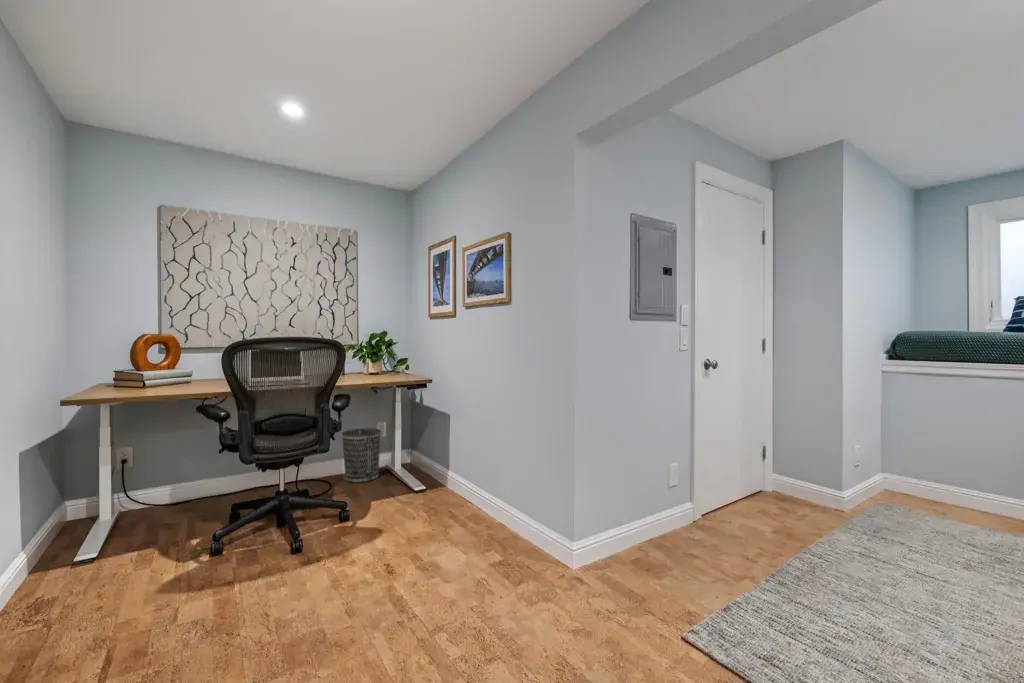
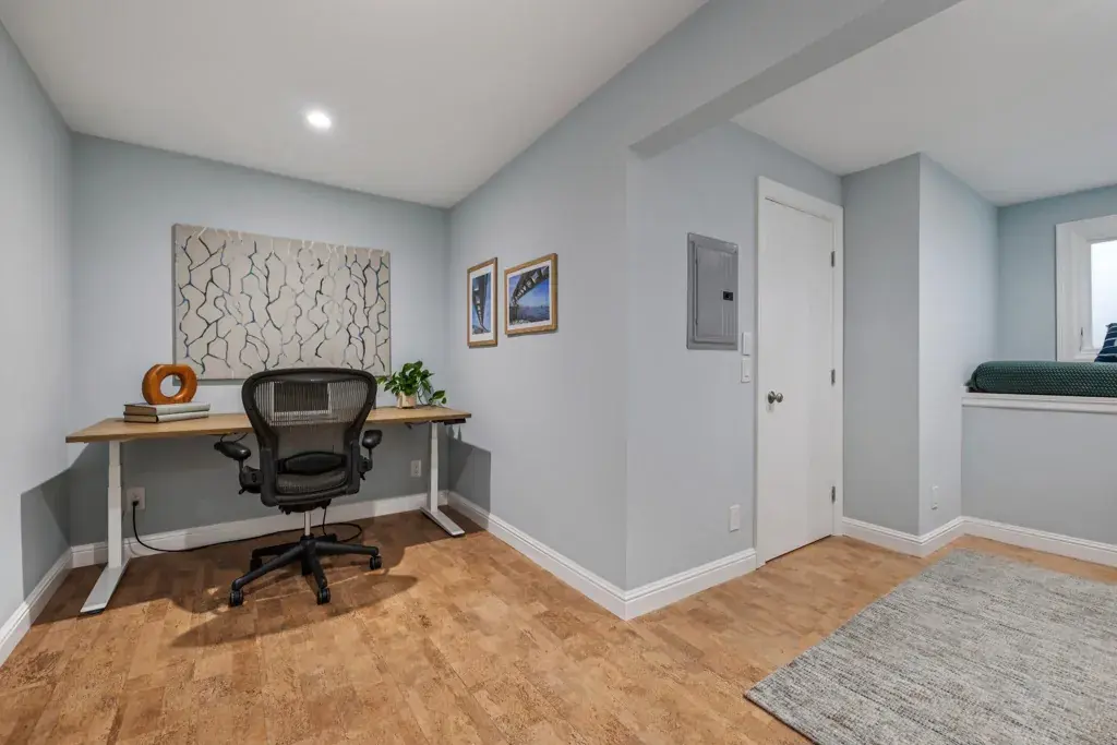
- wastebasket (361, 454)
